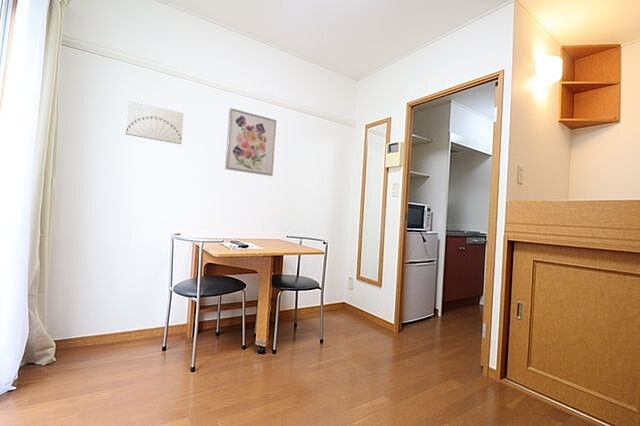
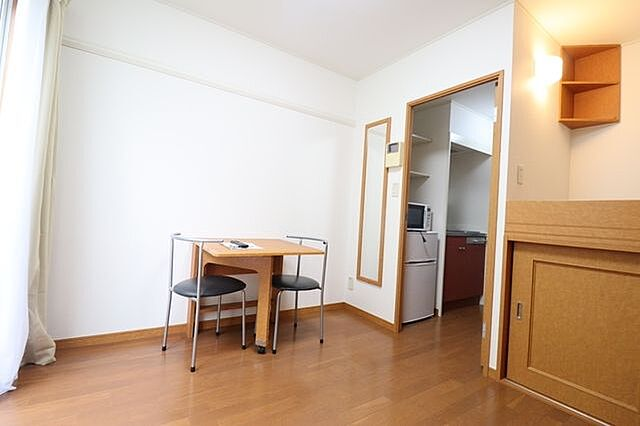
- wall art (251, 143)
- wall art (155, 123)
